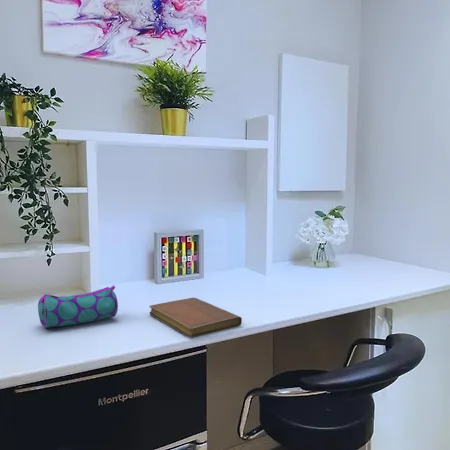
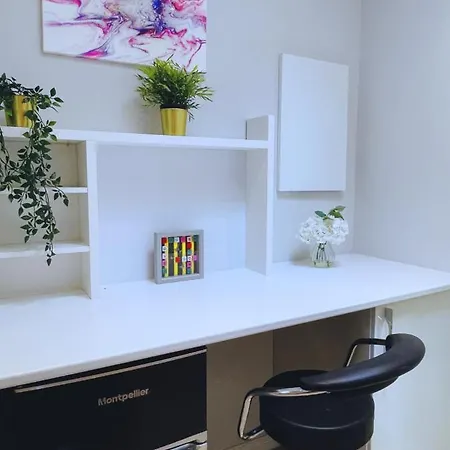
- pencil case (78, 306)
- notebook (193, 315)
